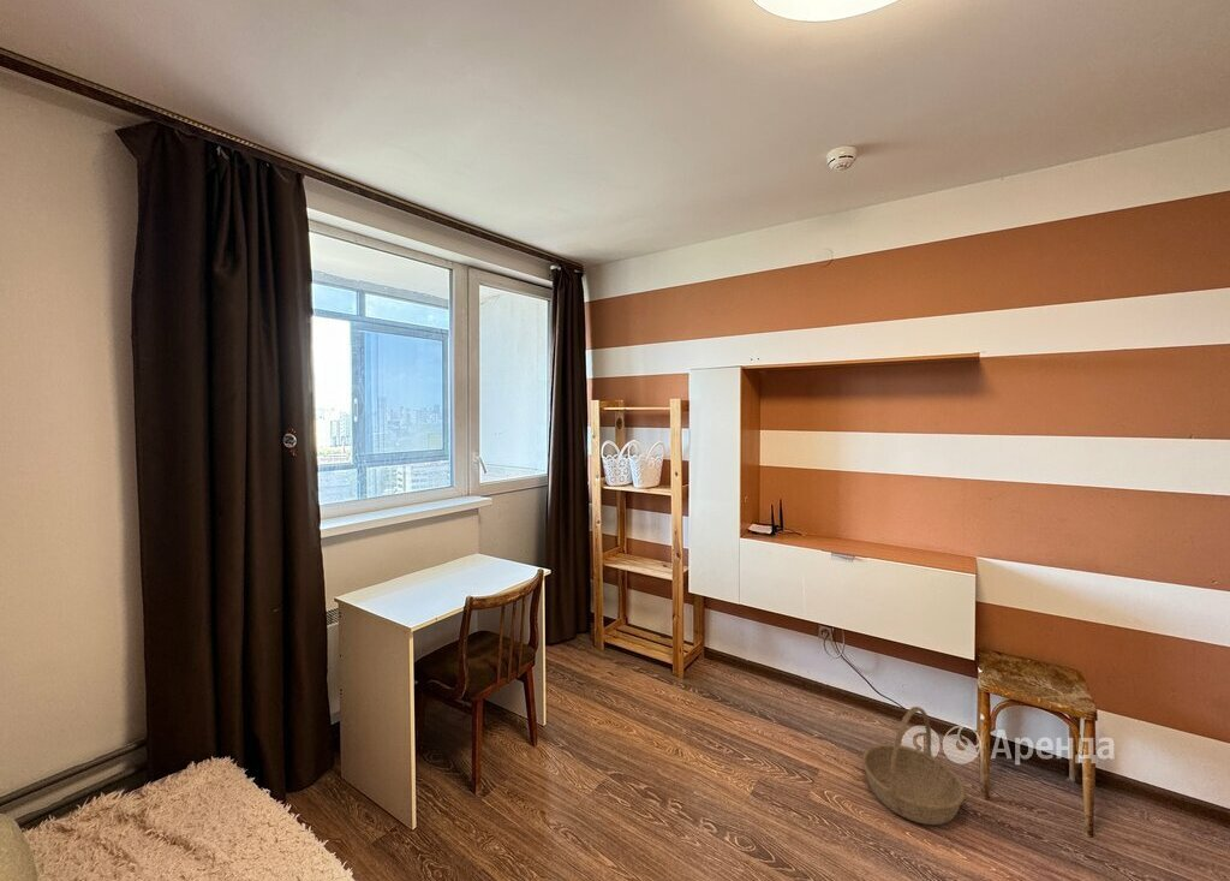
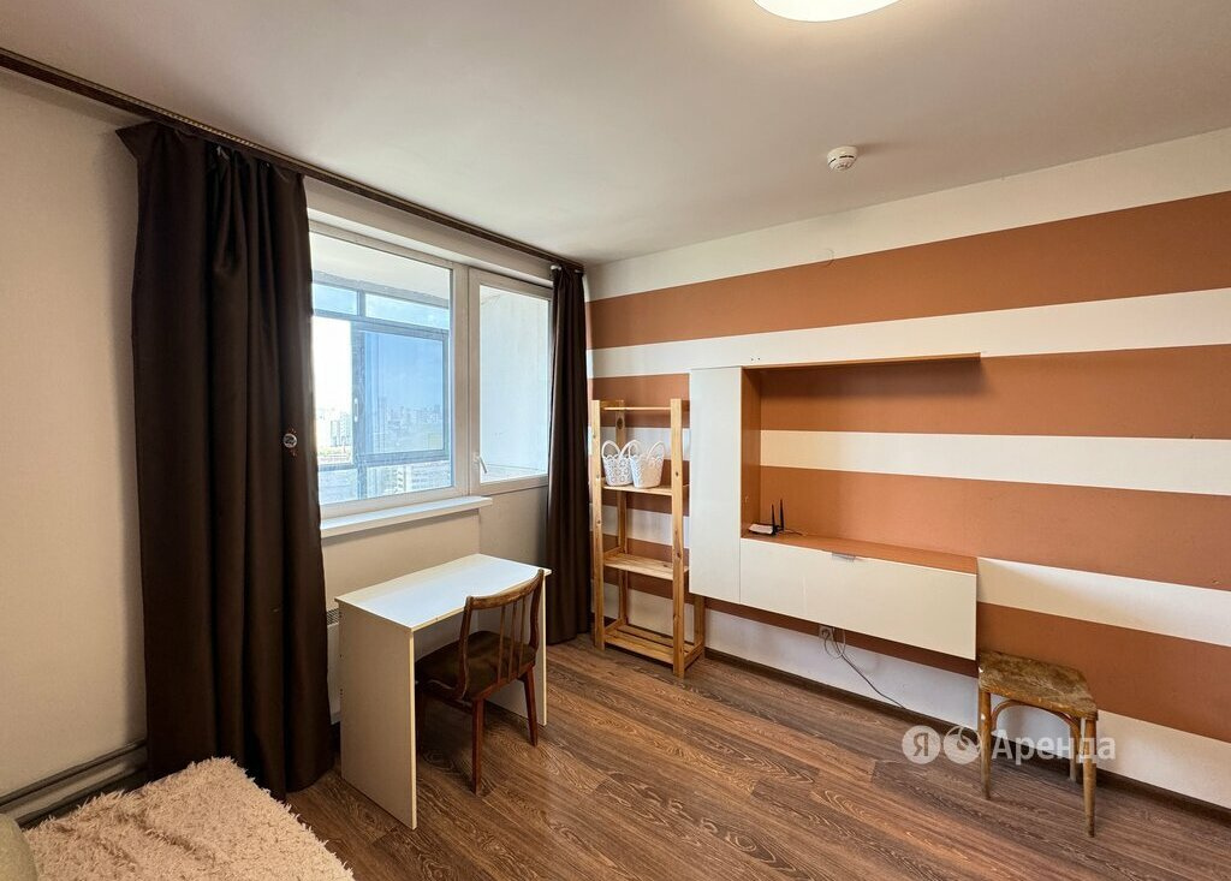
- basket (910, 752)
